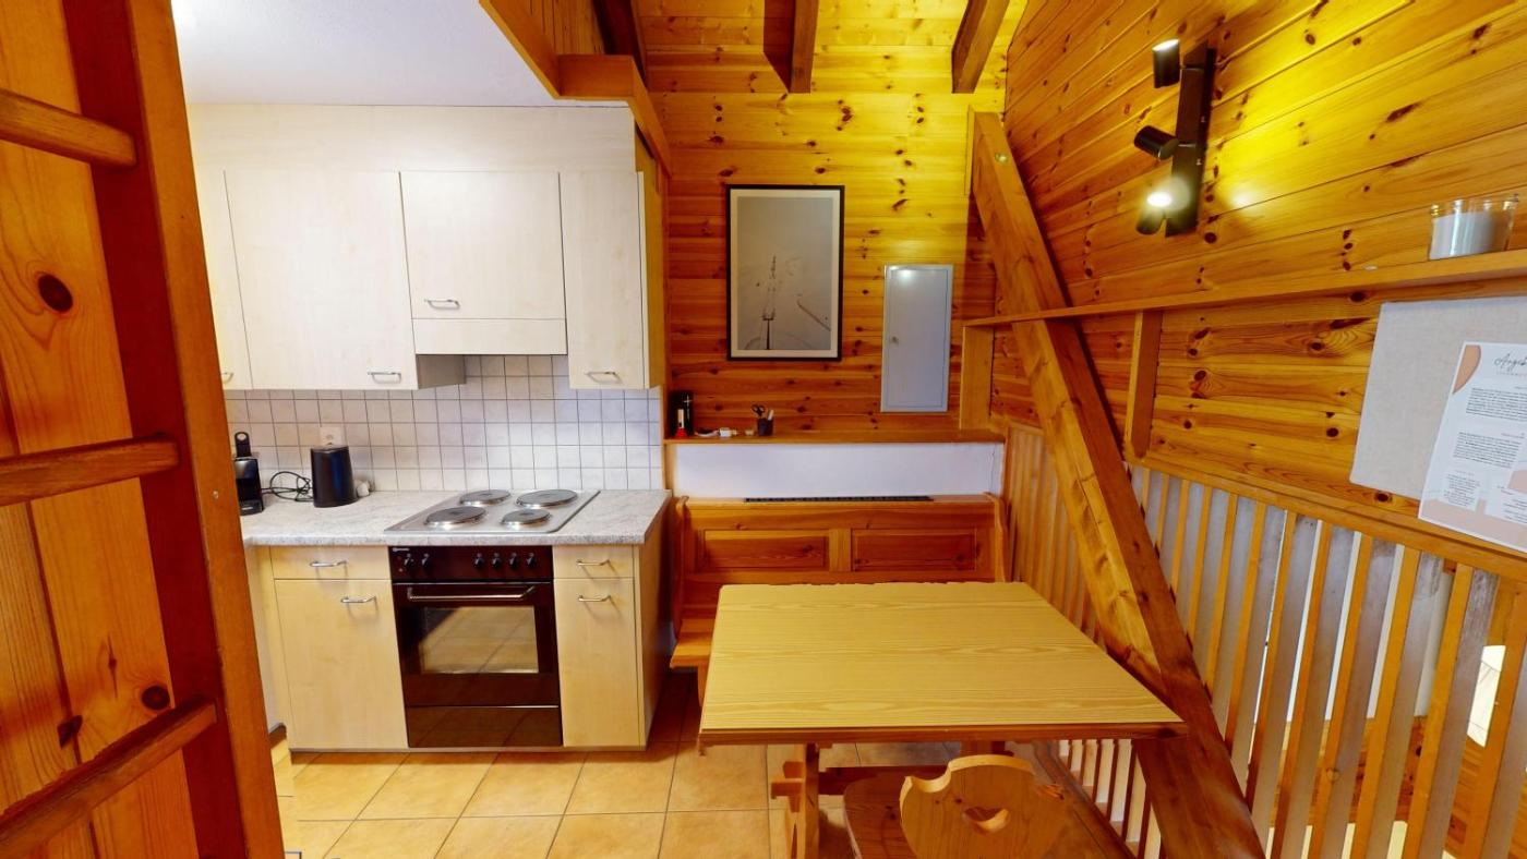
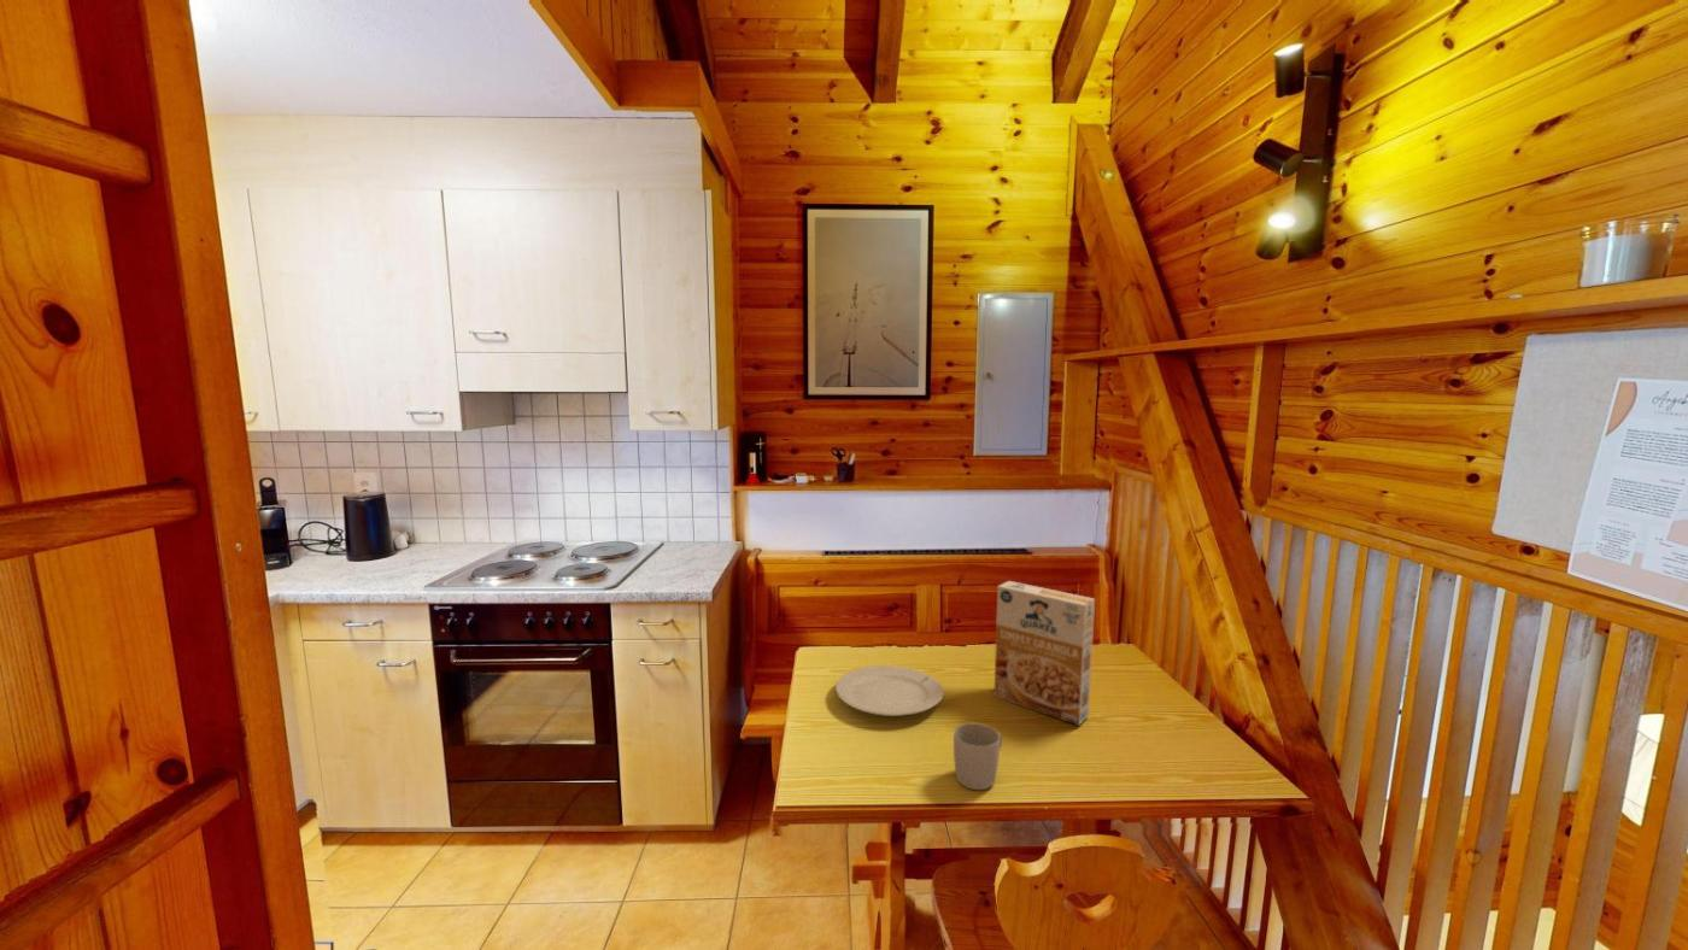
+ chinaware (889, 692)
+ cereal box (1042, 650)
+ mug (981, 752)
